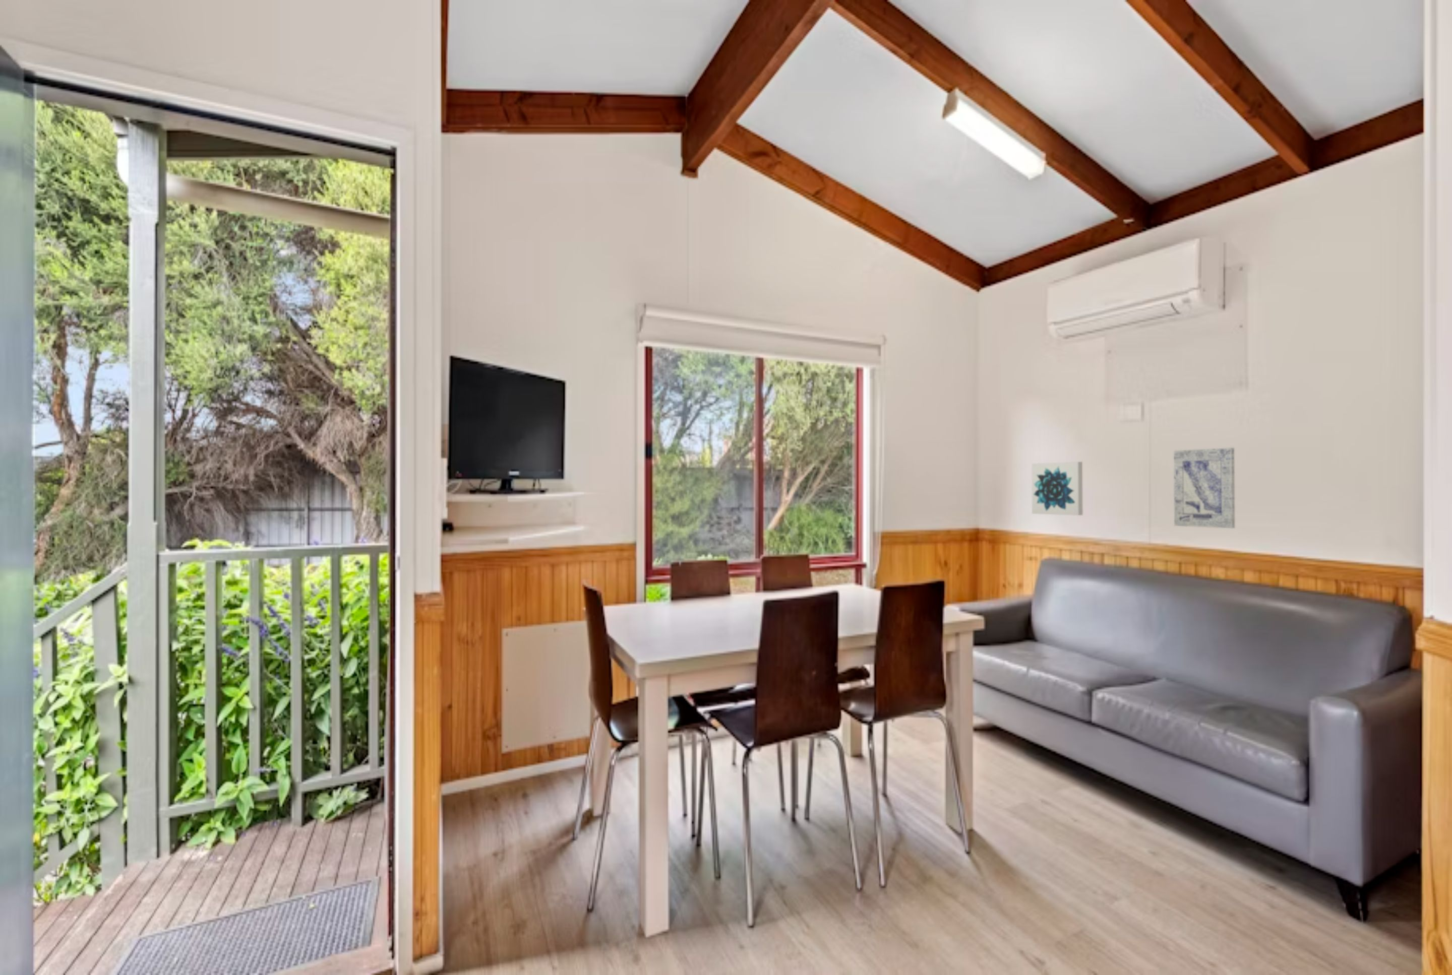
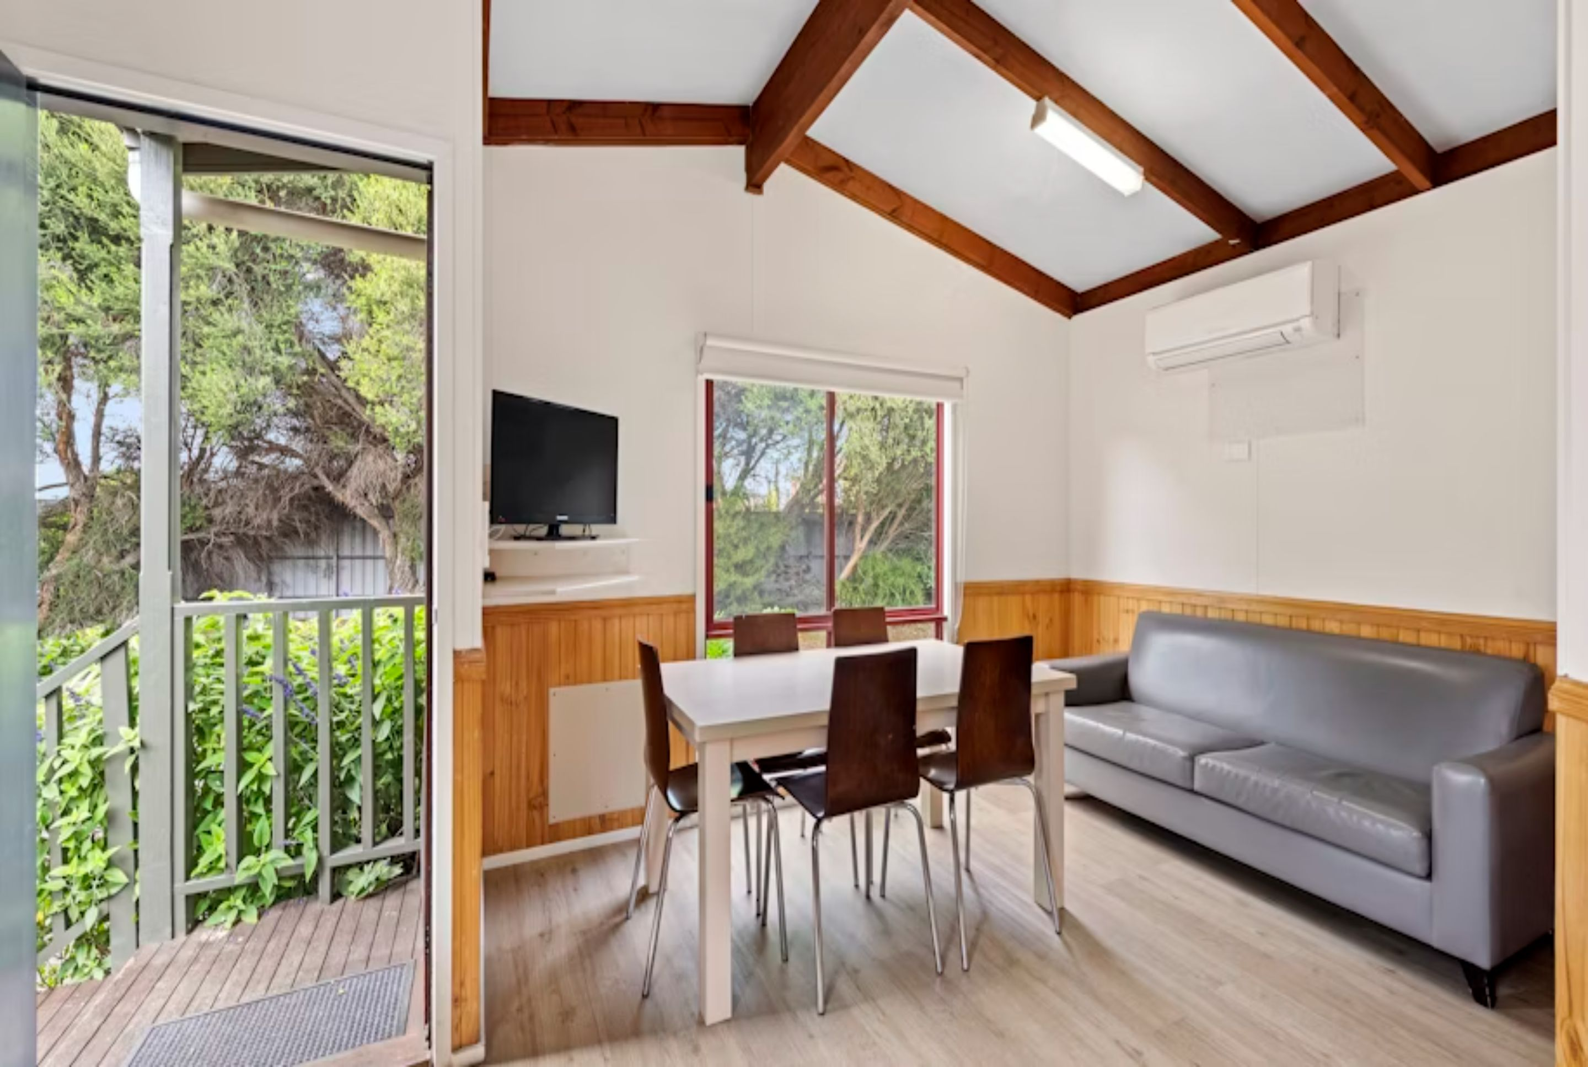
- wall art (1056, 489)
- wall art (1203, 488)
